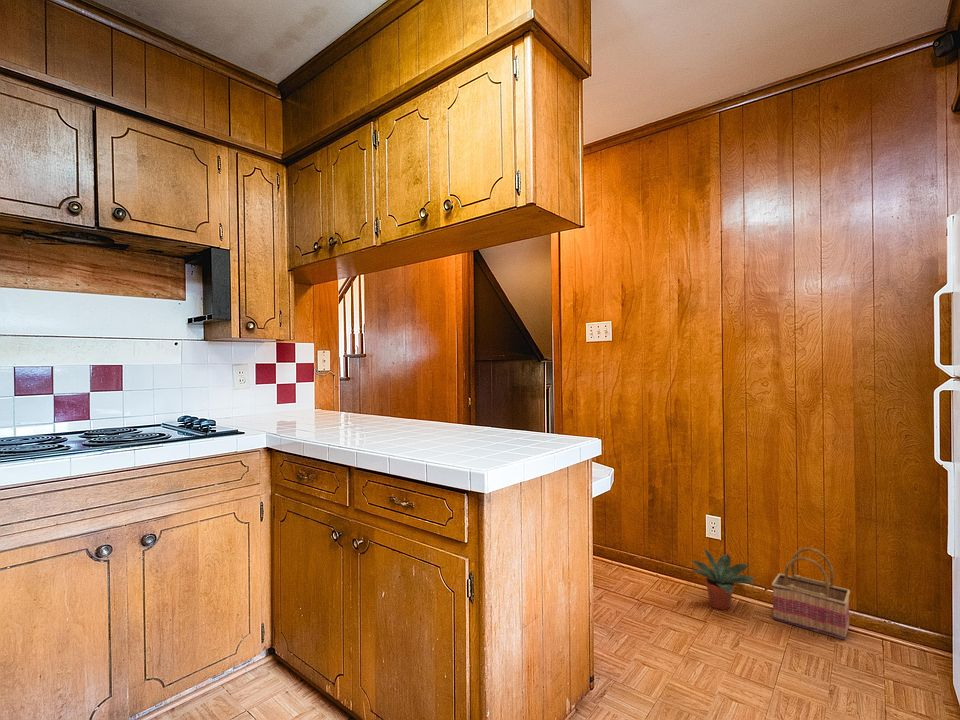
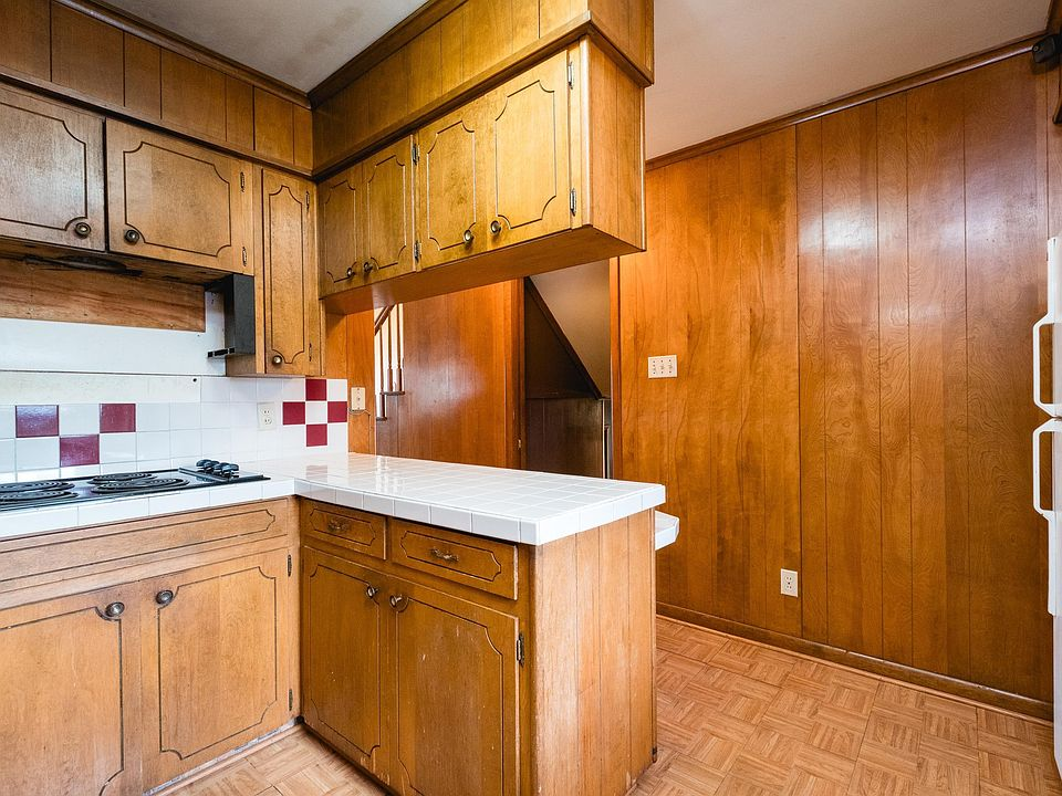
- basket (810, 587)
- potted plant (720, 579)
